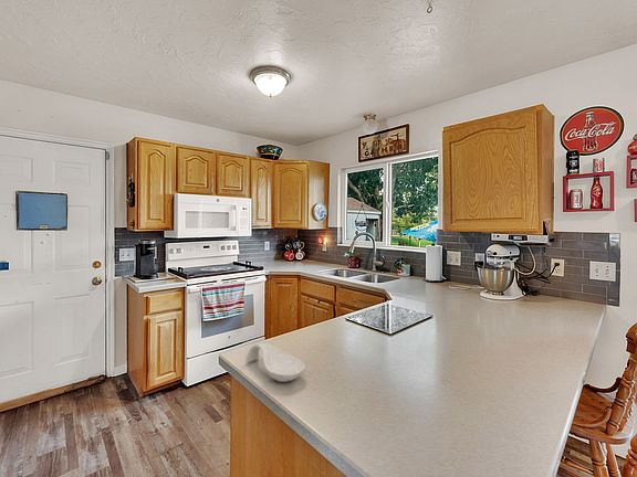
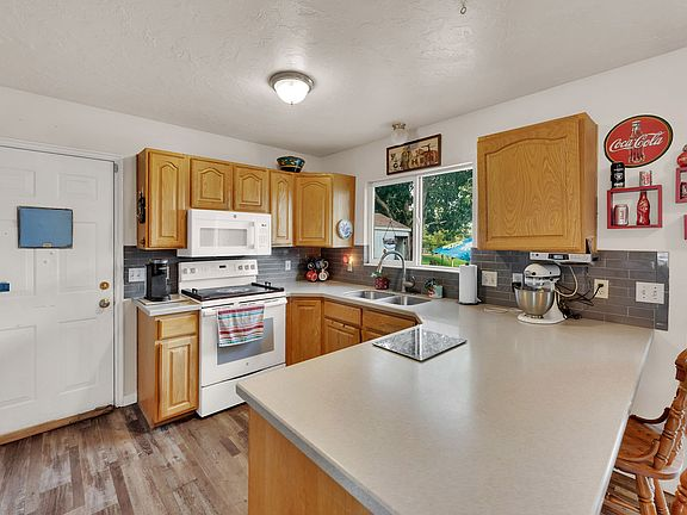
- spoon rest (272, 360)
